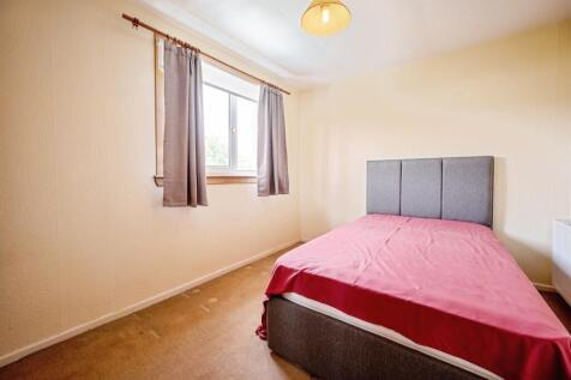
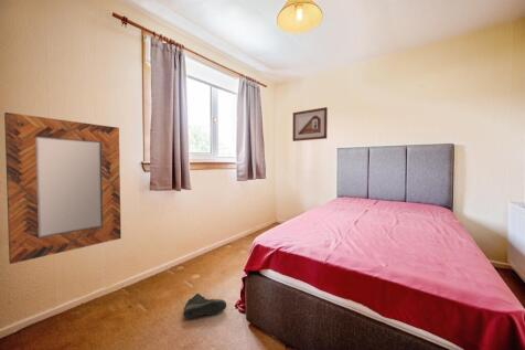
+ sneaker (205, 303)
+ home mirror (72, 185)
+ picture frame (309, 125)
